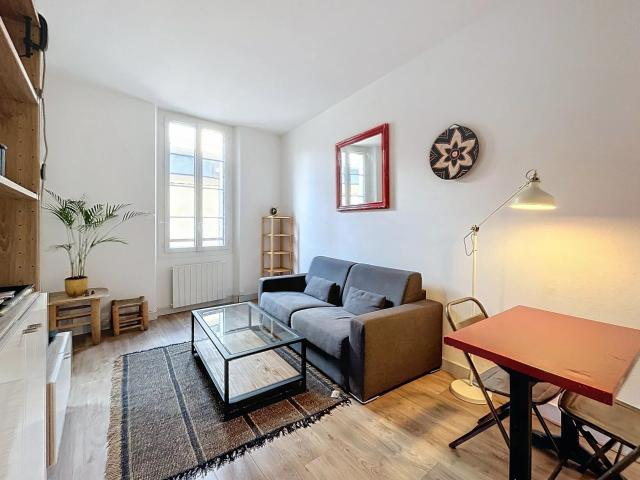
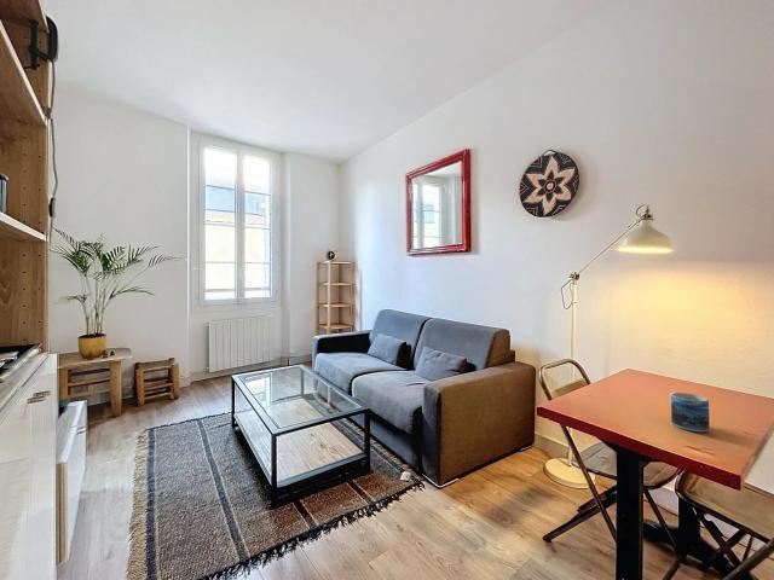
+ mug (685, 408)
